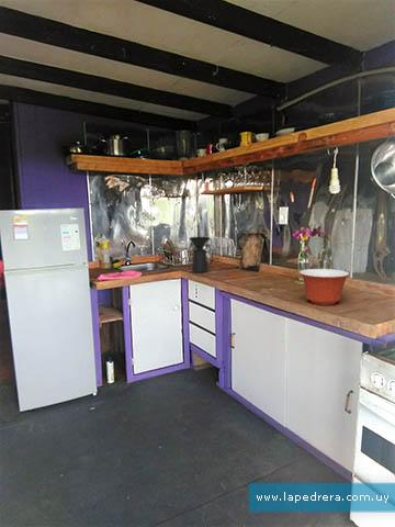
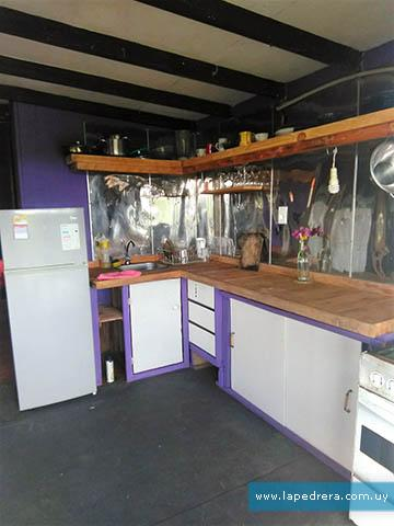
- mixing bowl (323, 287)
- coffee maker (200, 255)
